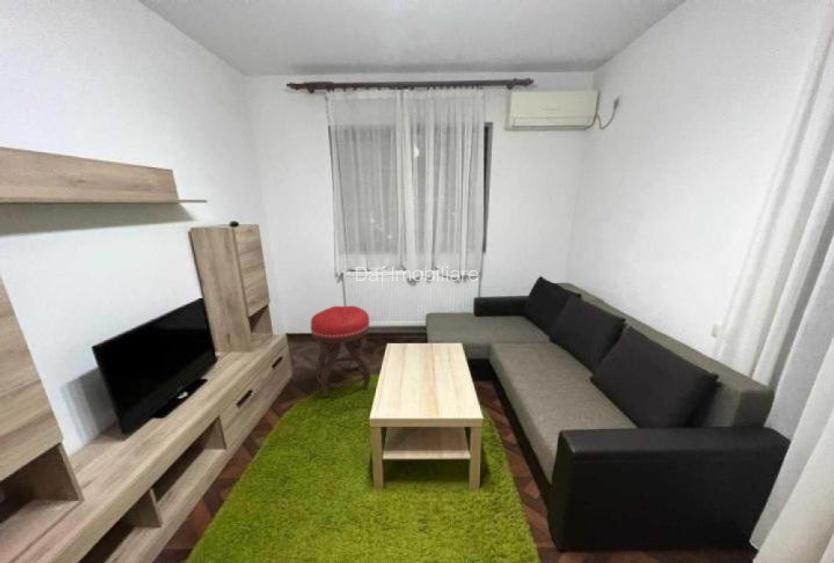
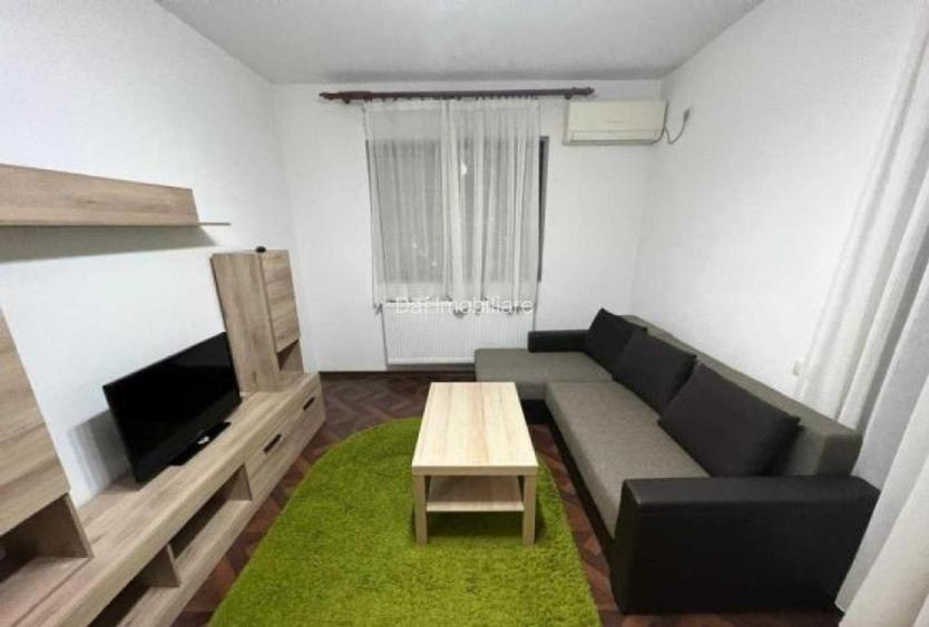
- stool (340, 347)
